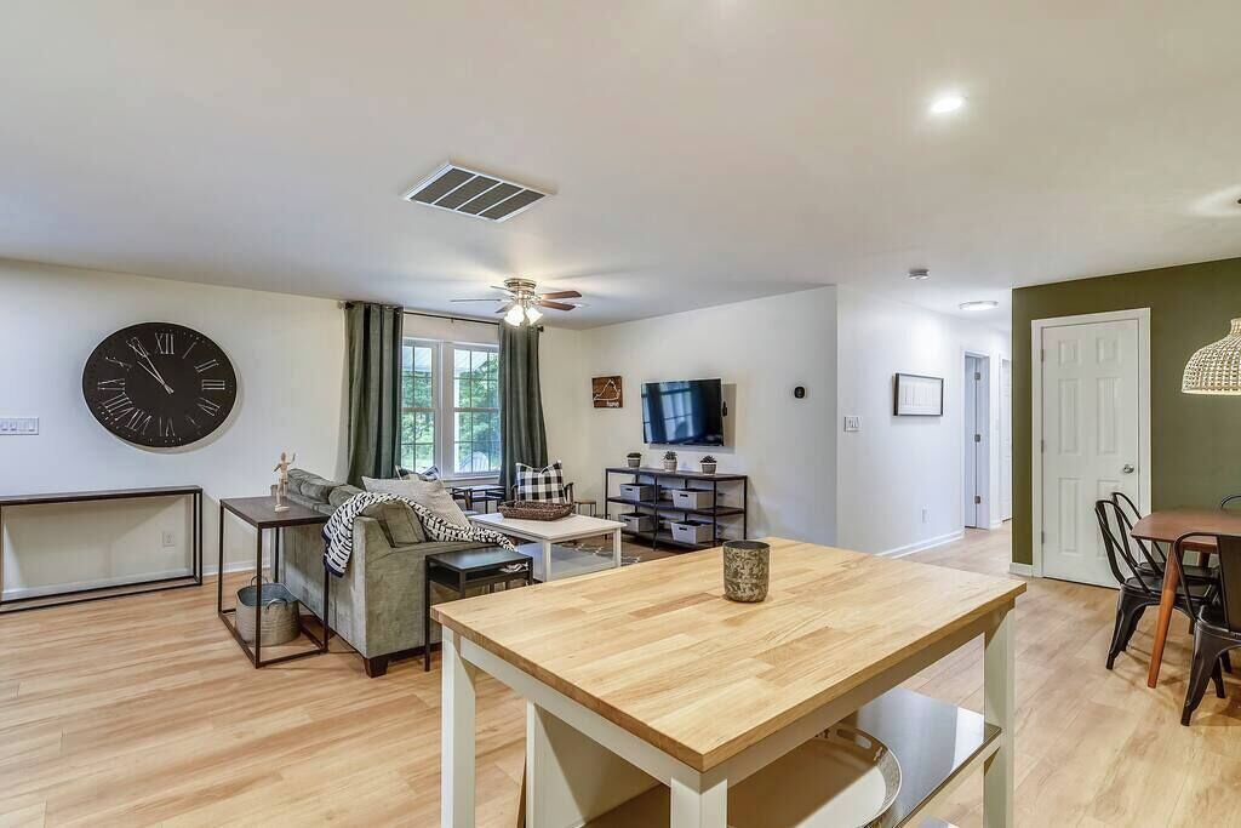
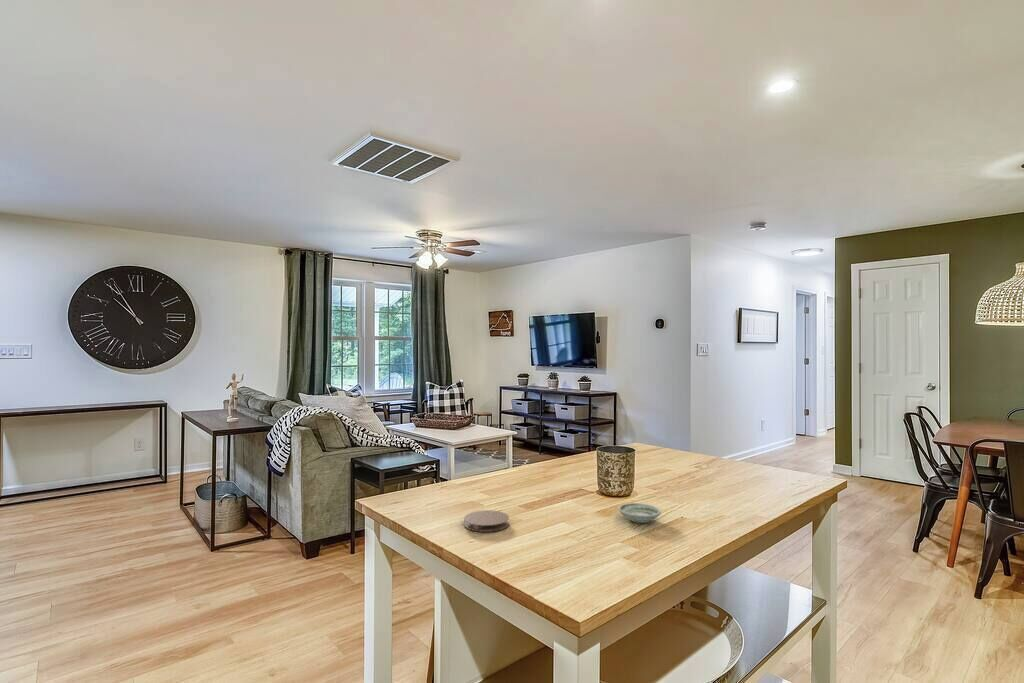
+ coaster (486, 520)
+ saucer (639, 514)
